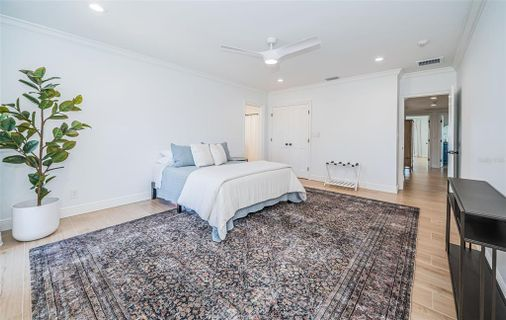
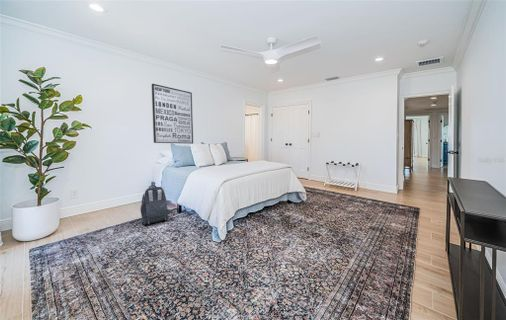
+ backpack (153, 203)
+ wall art (174, 116)
